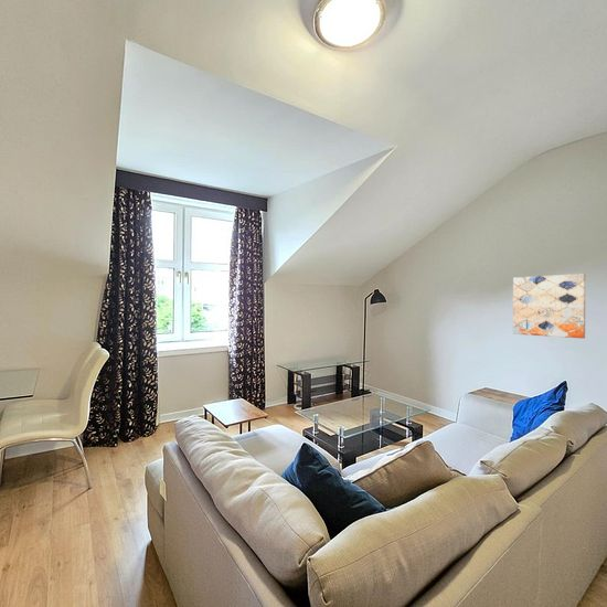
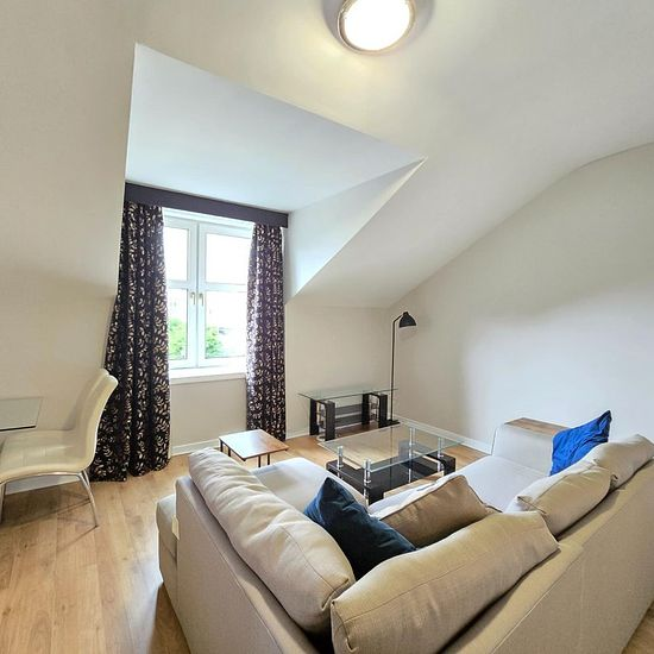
- wall art (546, 306)
